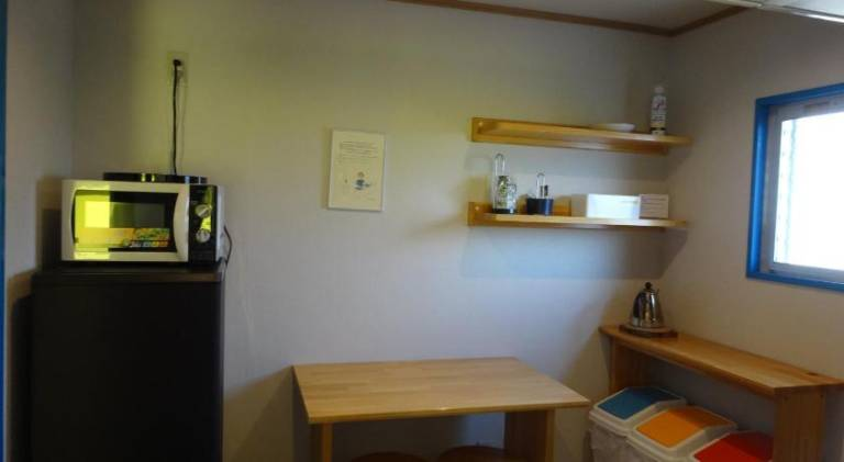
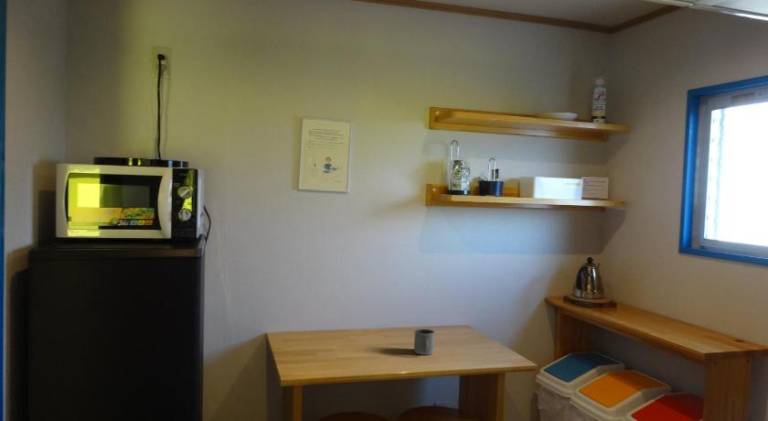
+ mug (424, 342)
